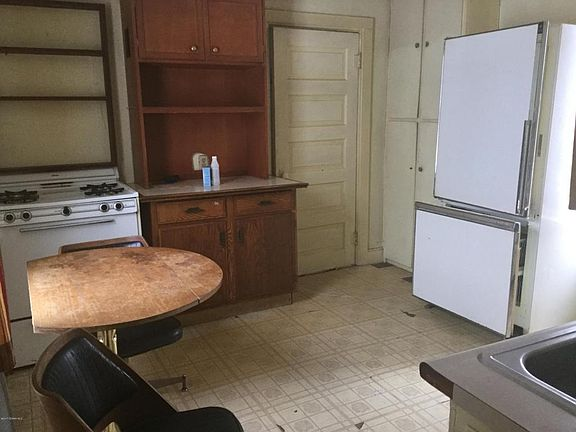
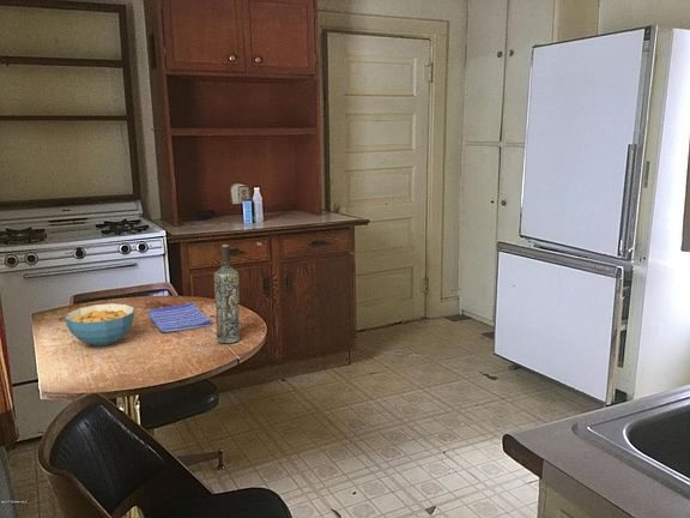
+ dish towel (178, 317)
+ bottle (226, 293)
+ cereal bowl (102, 327)
